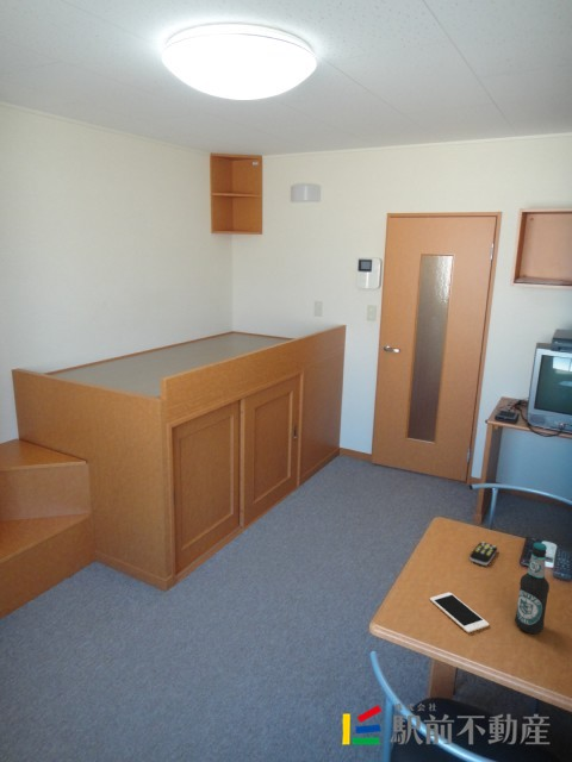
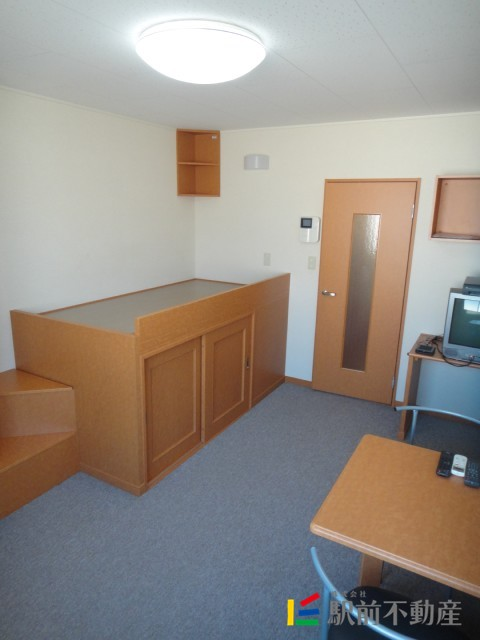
- bottle (534, 586)
- cell phone (458, 611)
- remote control (483, 552)
